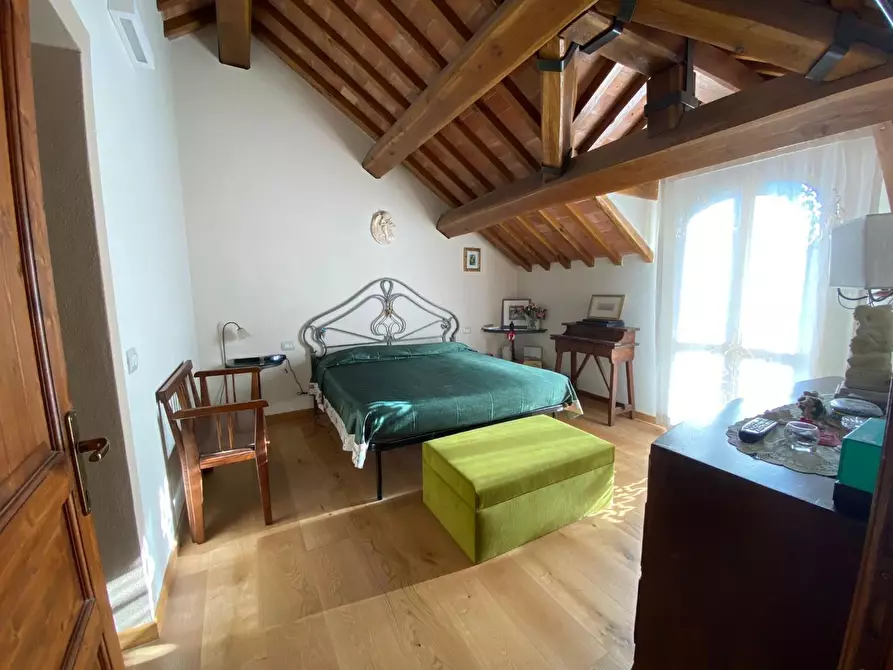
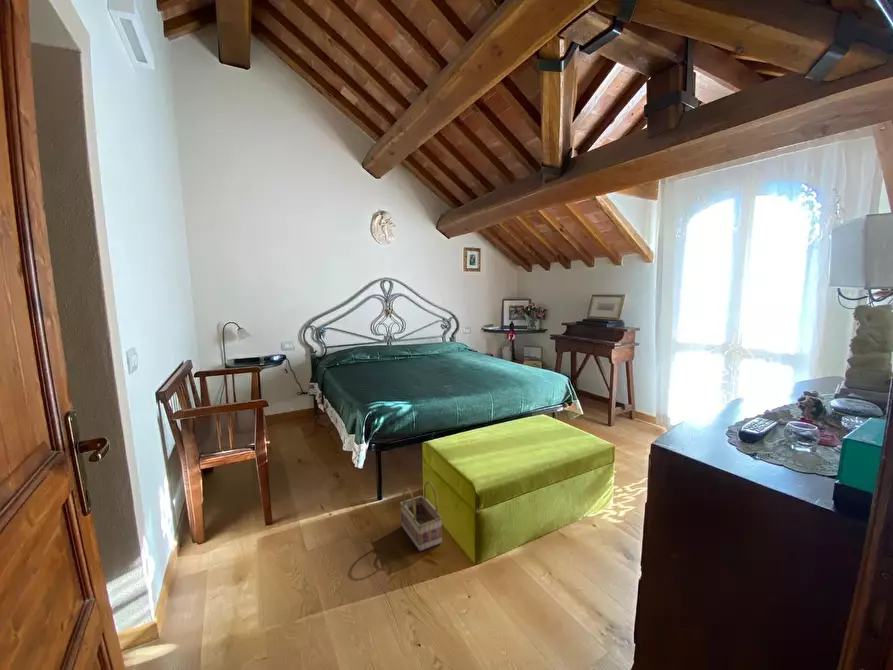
+ basket (420, 510)
